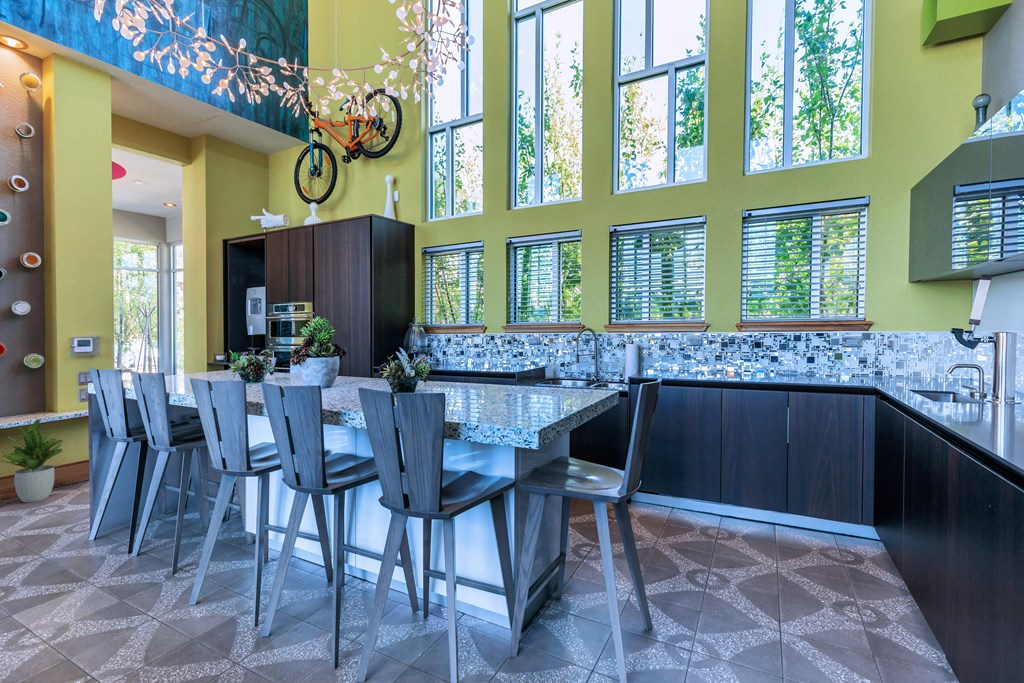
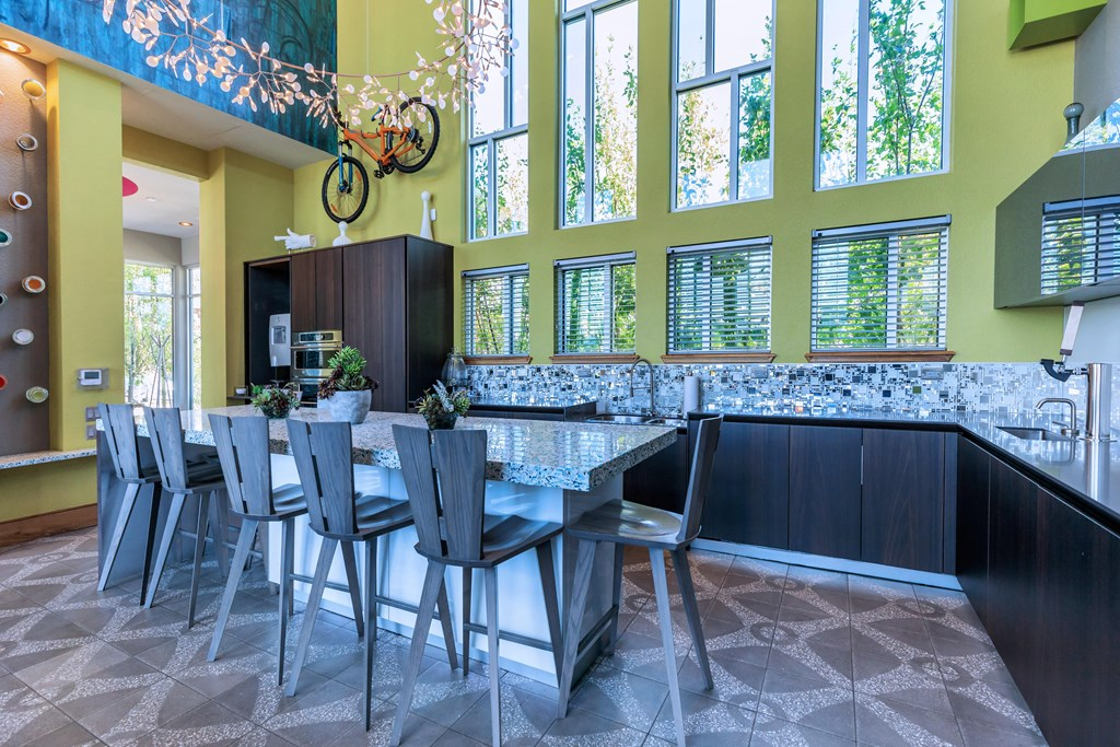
- potted plant (33, 460)
